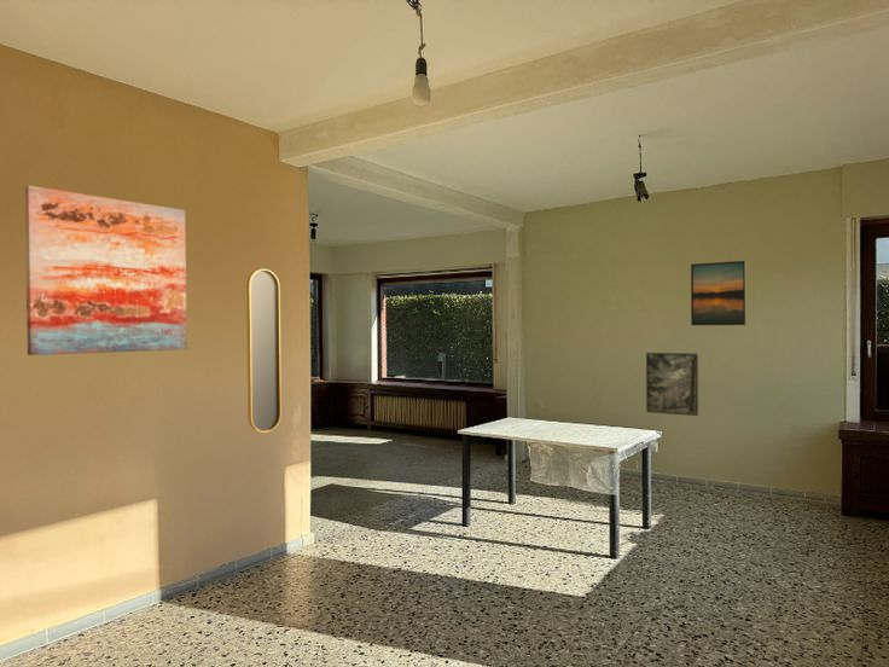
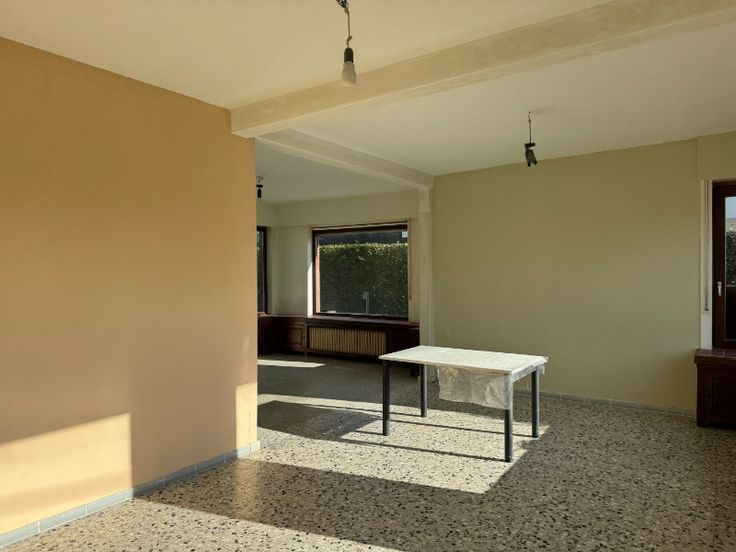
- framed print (672, 383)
- home mirror (263, 350)
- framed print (717, 294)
- wall art (114, 276)
